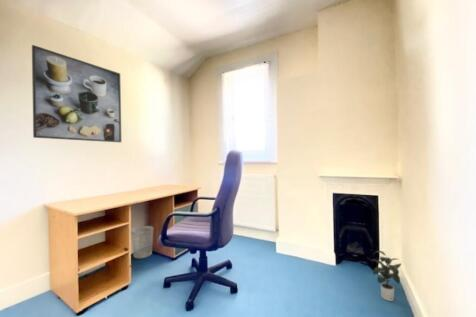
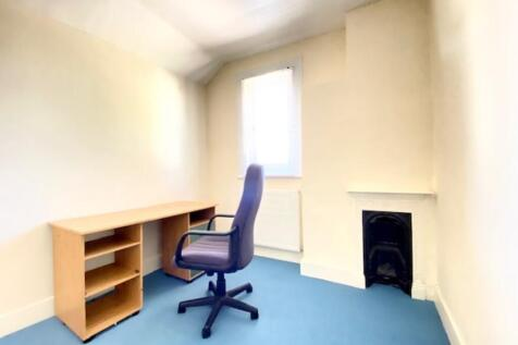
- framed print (83, 100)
- wastebasket (142, 242)
- potted plant (389, 277)
